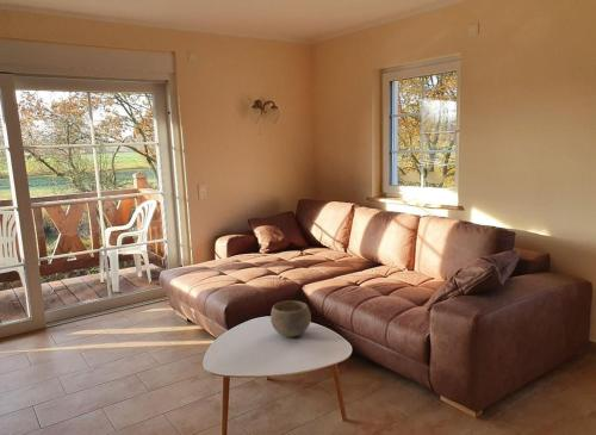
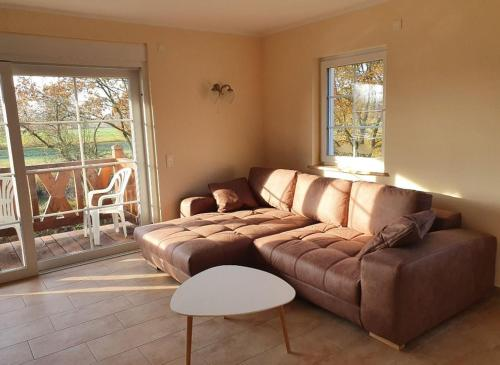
- bowl (291, 319)
